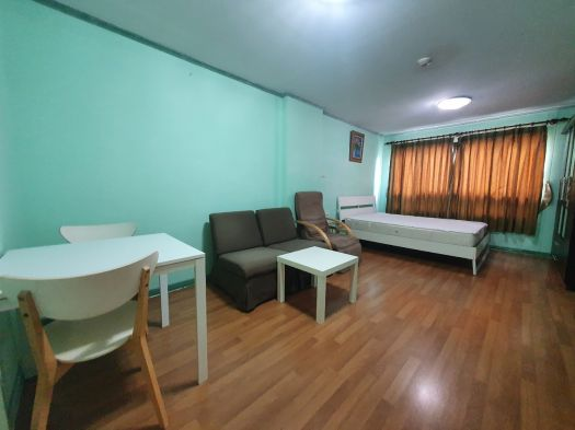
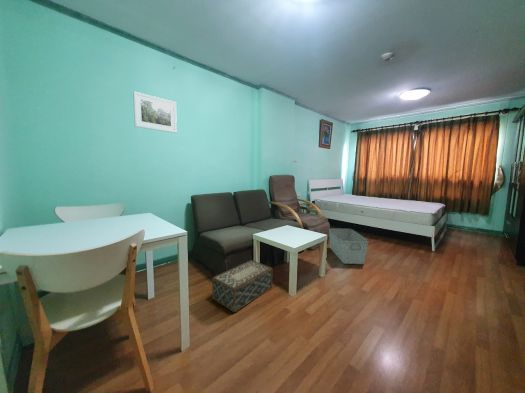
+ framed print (156, 113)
+ woven basket (243, 282)
+ storage bin (346, 244)
